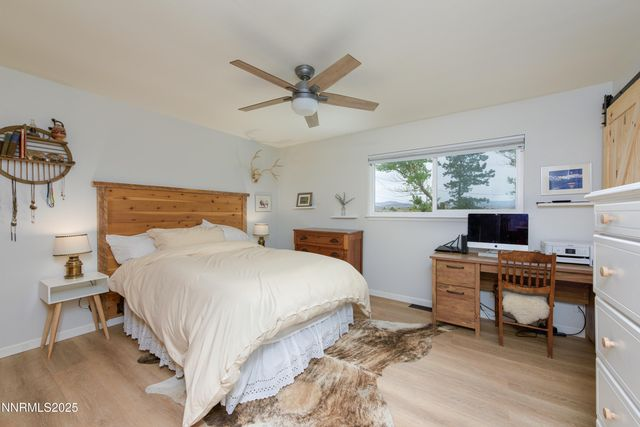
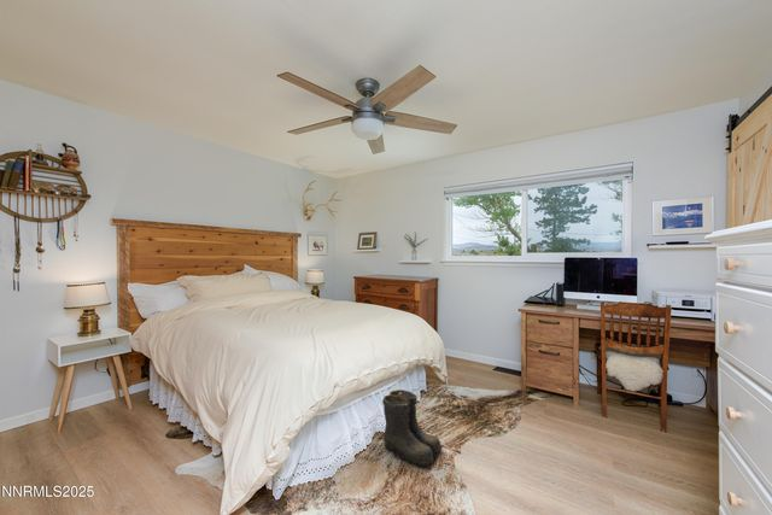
+ boots (411, 425)
